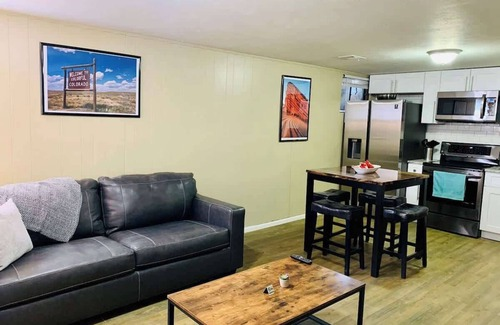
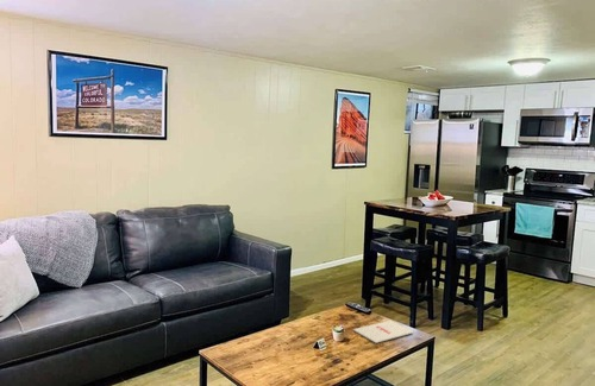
+ magazine (383, 330)
